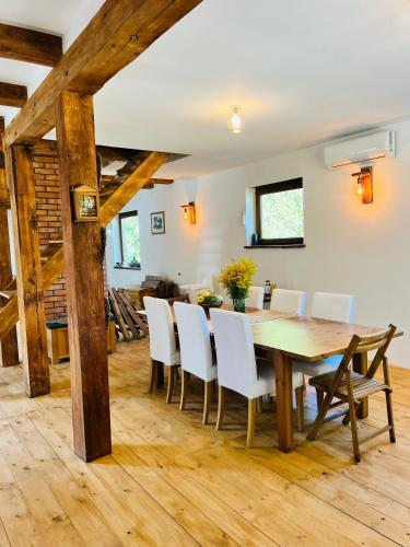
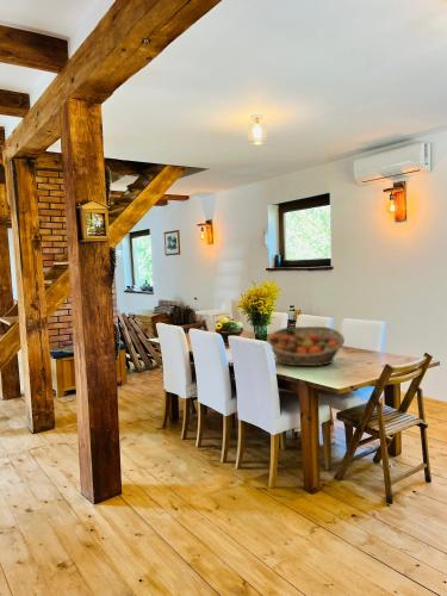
+ fruit basket (304, 344)
